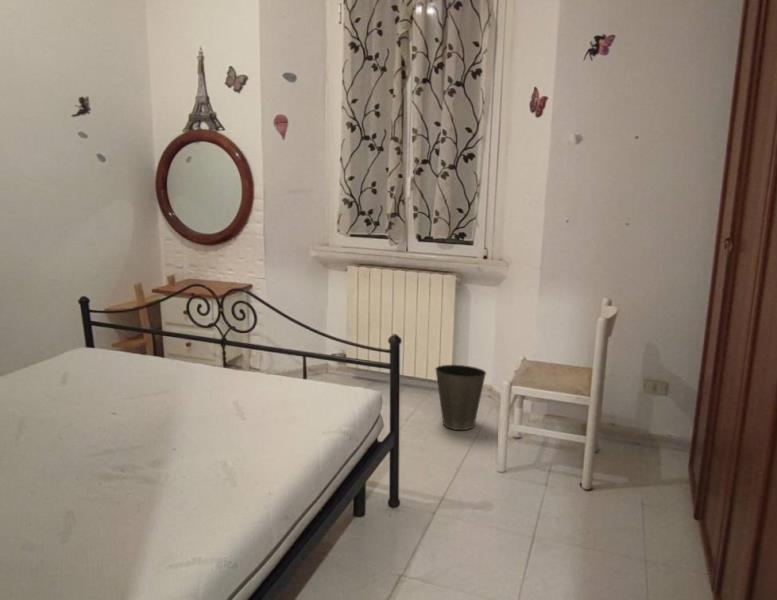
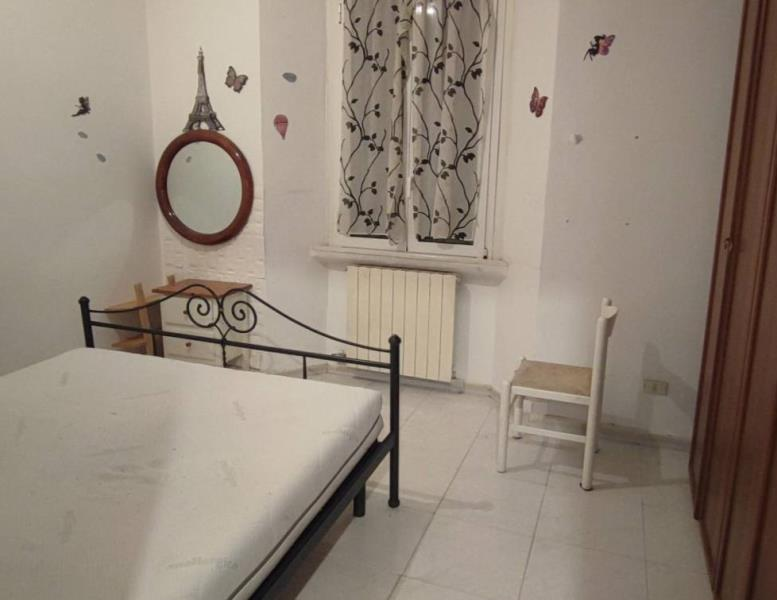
- waste basket (459, 397)
